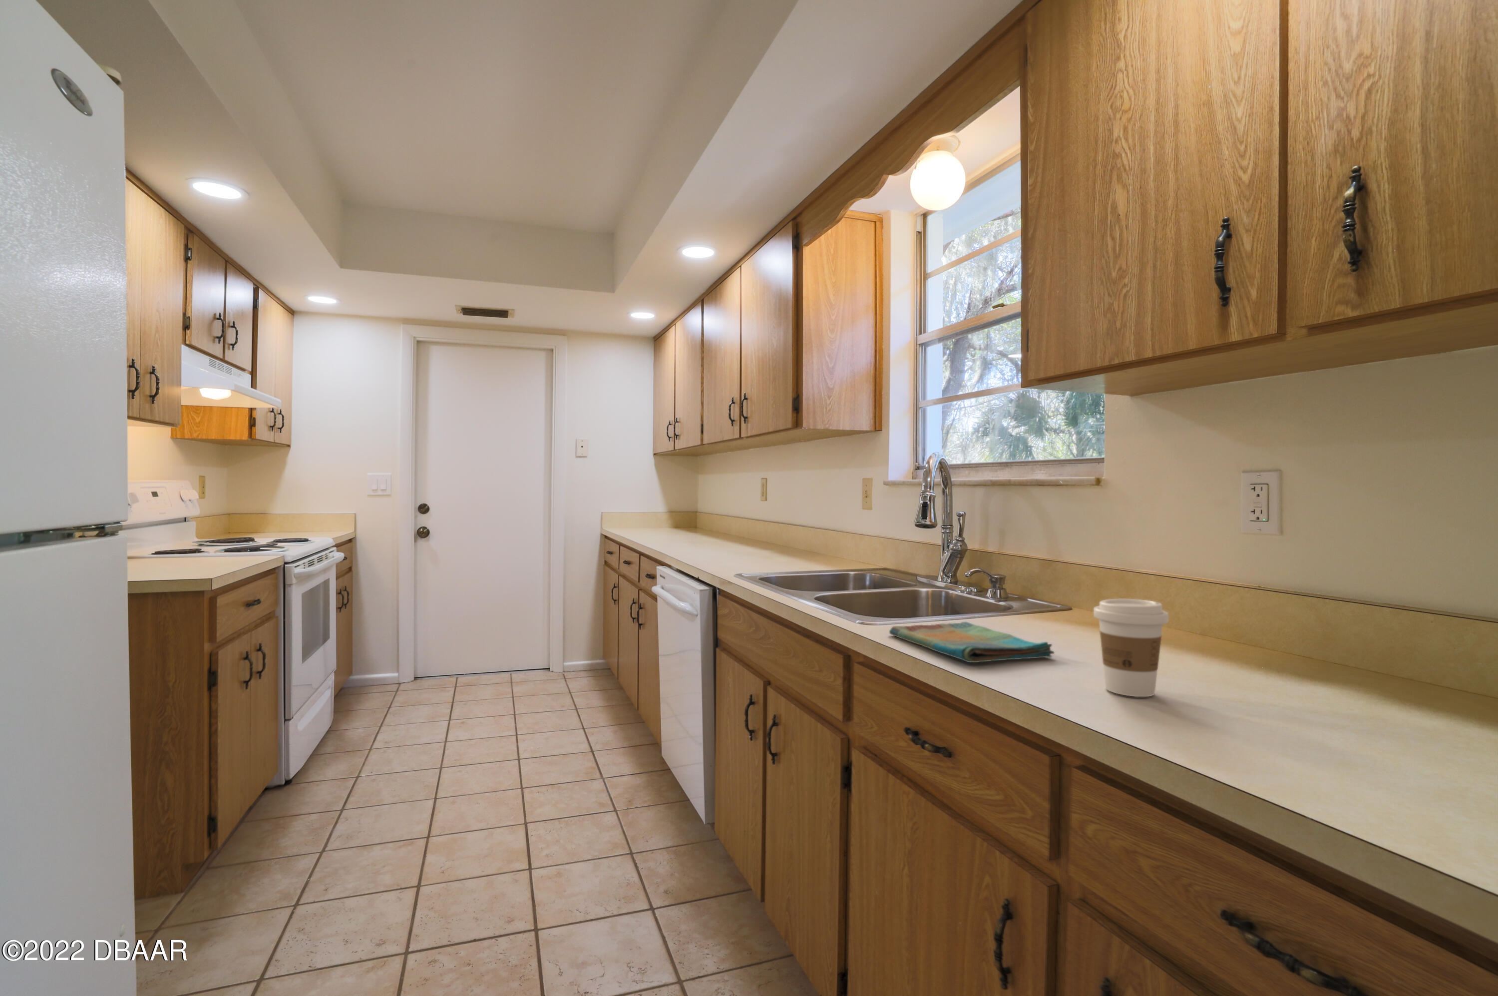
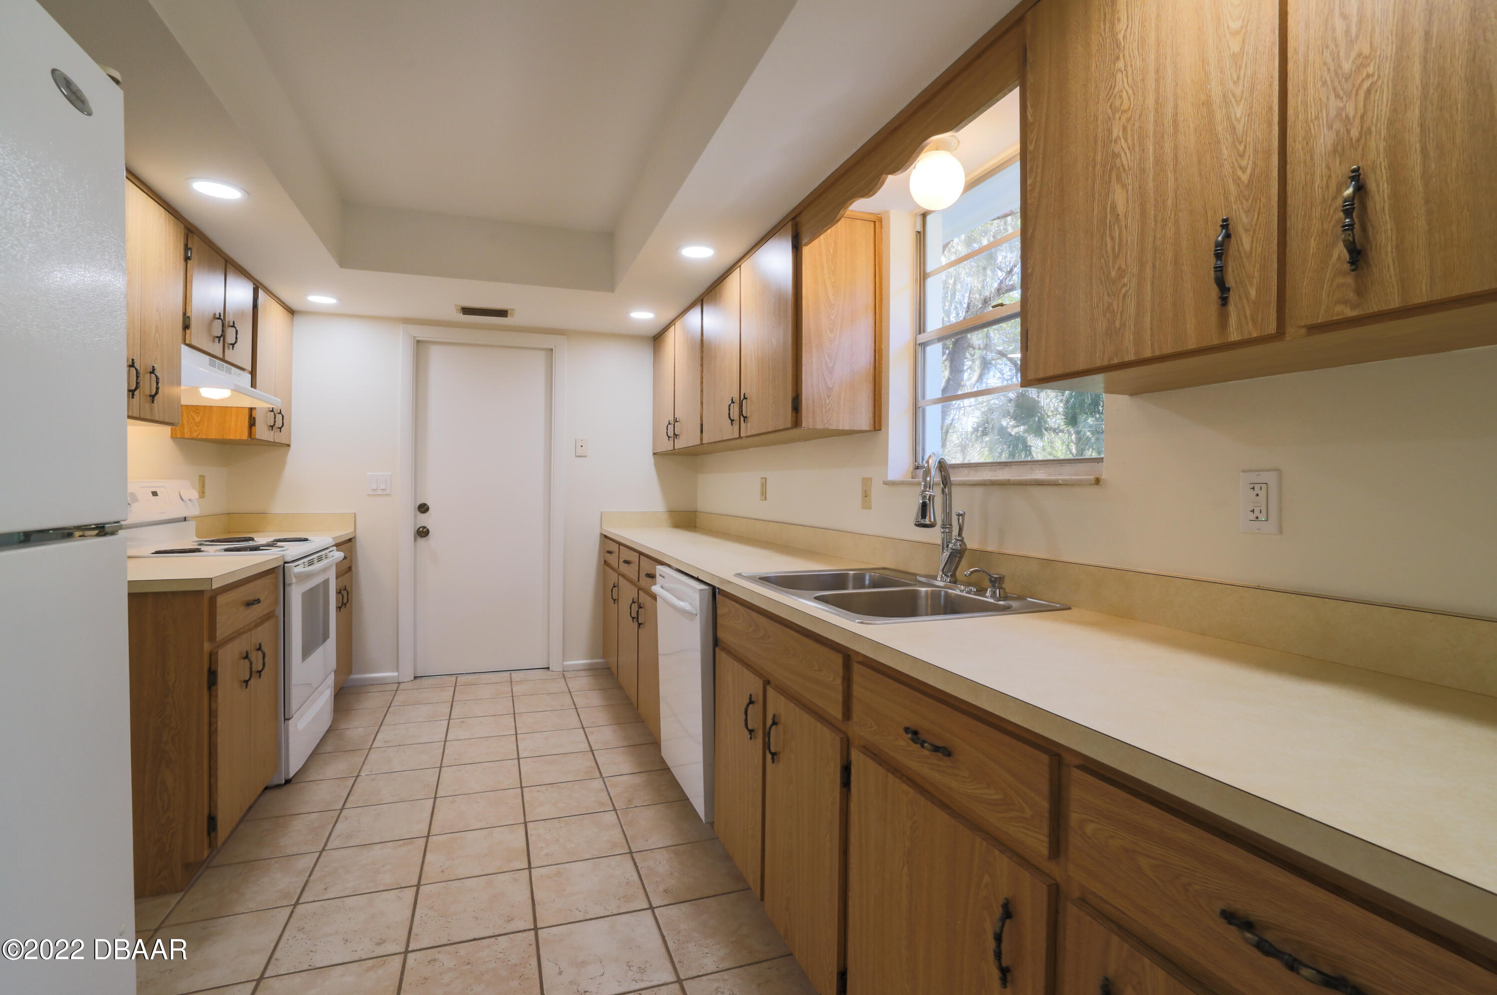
- coffee cup (1129, 646)
- dish towel (966, 638)
